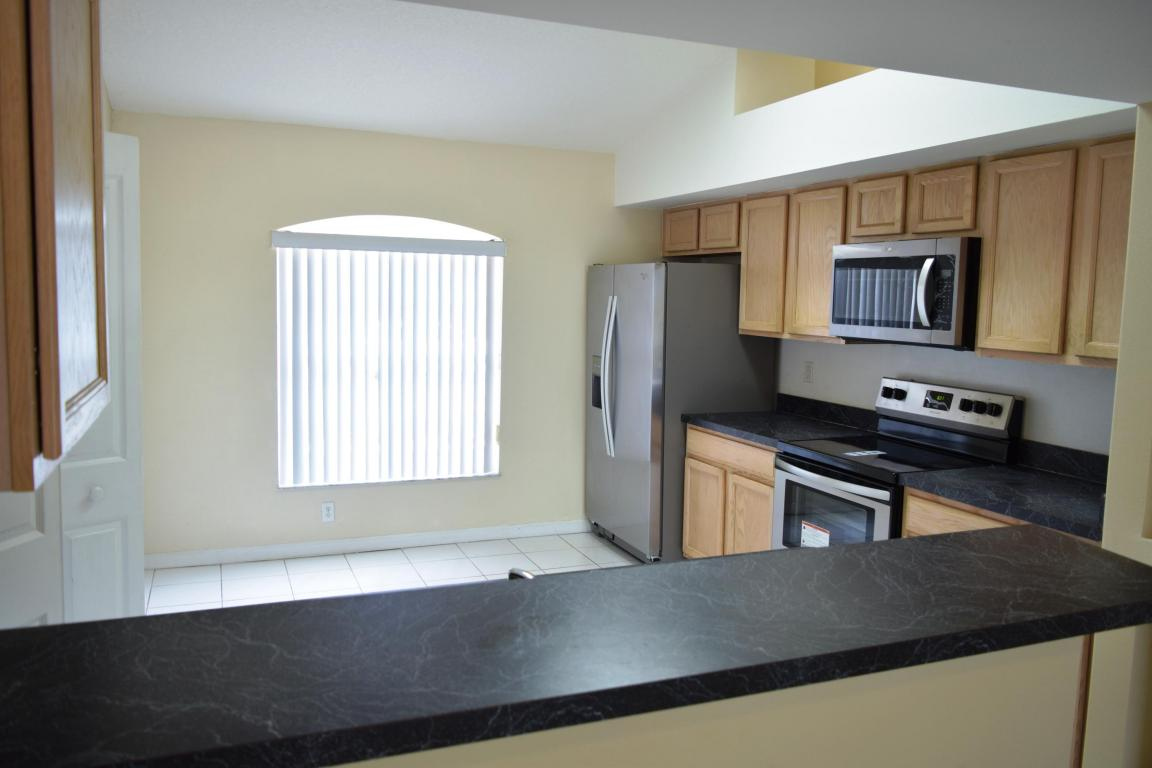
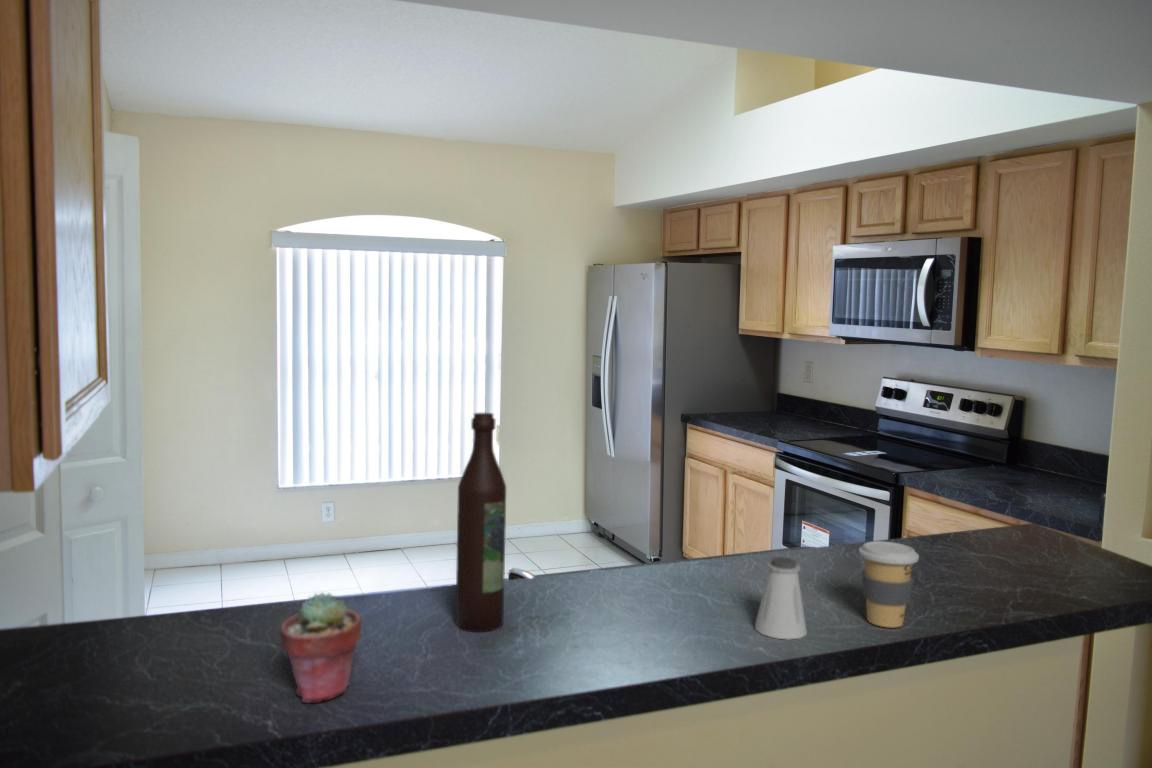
+ saltshaker (782, 595)
+ coffee cup (886, 584)
+ potted succulent (321, 641)
+ wine bottle (481, 519)
